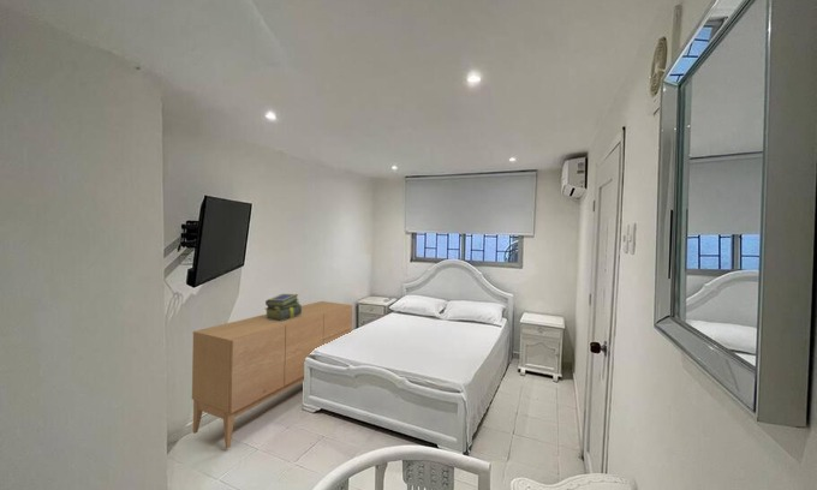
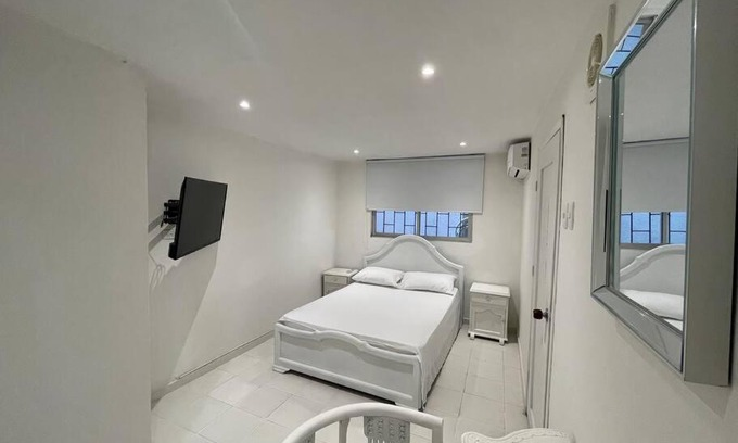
- stack of books (284, 306)
- sideboard (287, 355)
